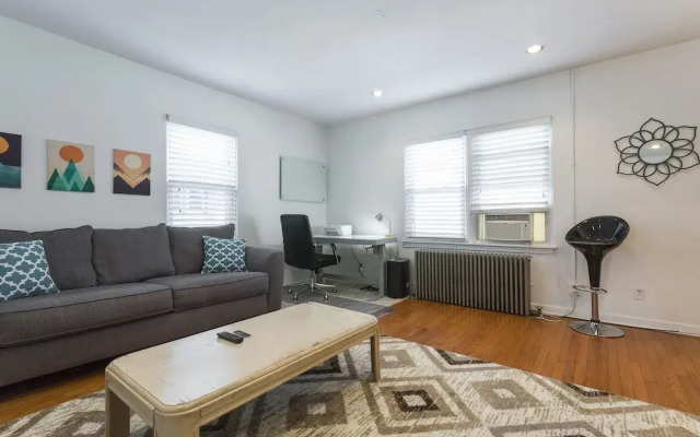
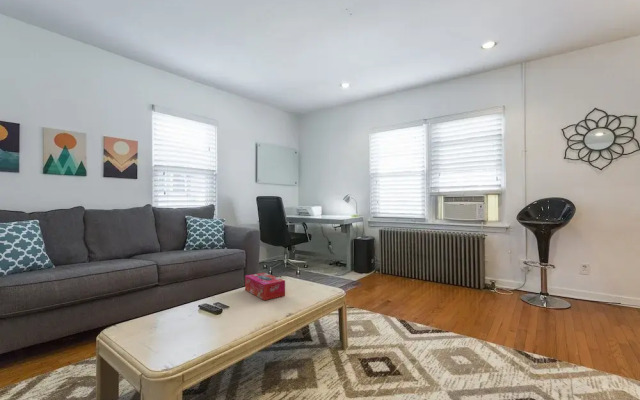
+ tissue box (264, 285)
